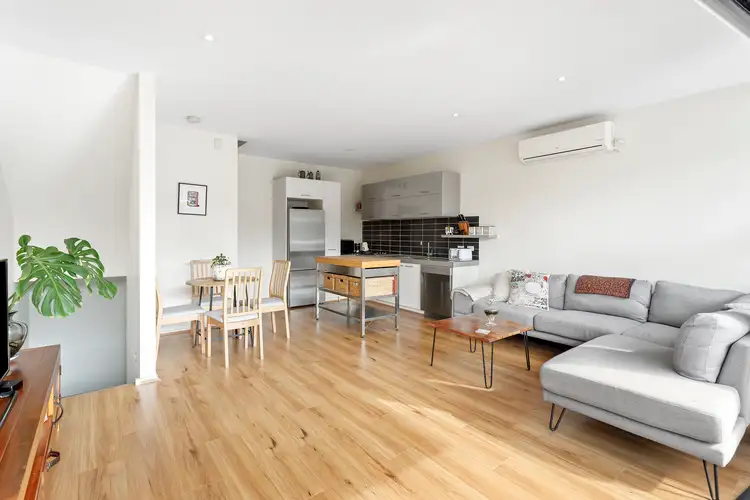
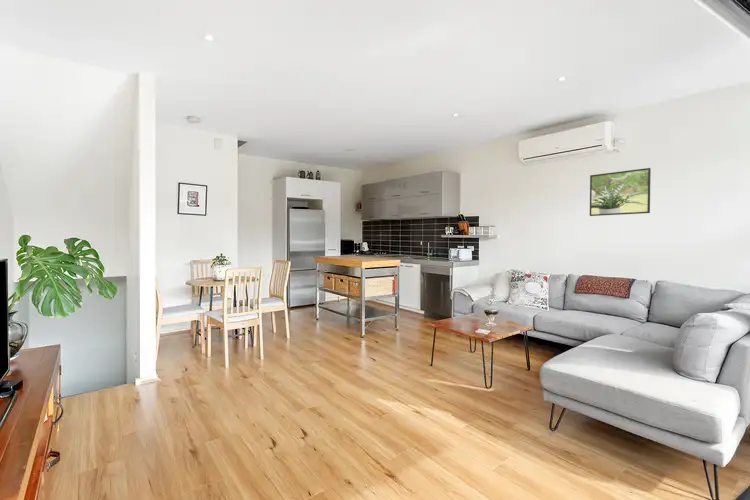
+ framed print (618, 193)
